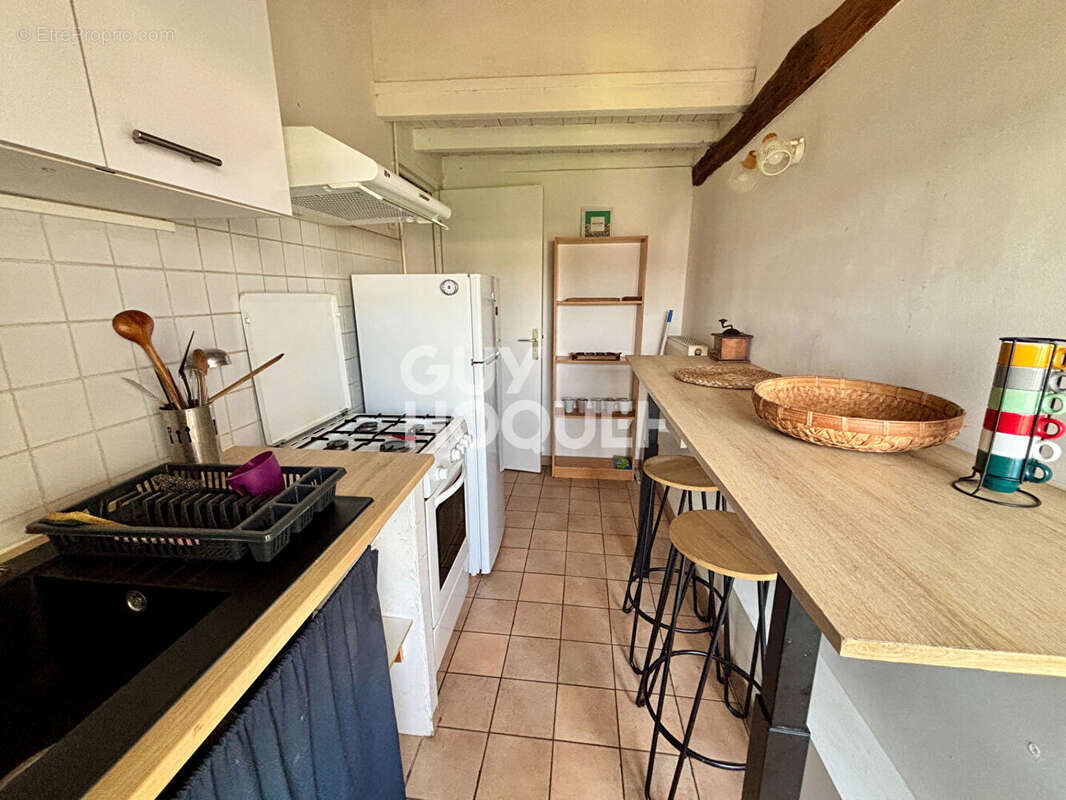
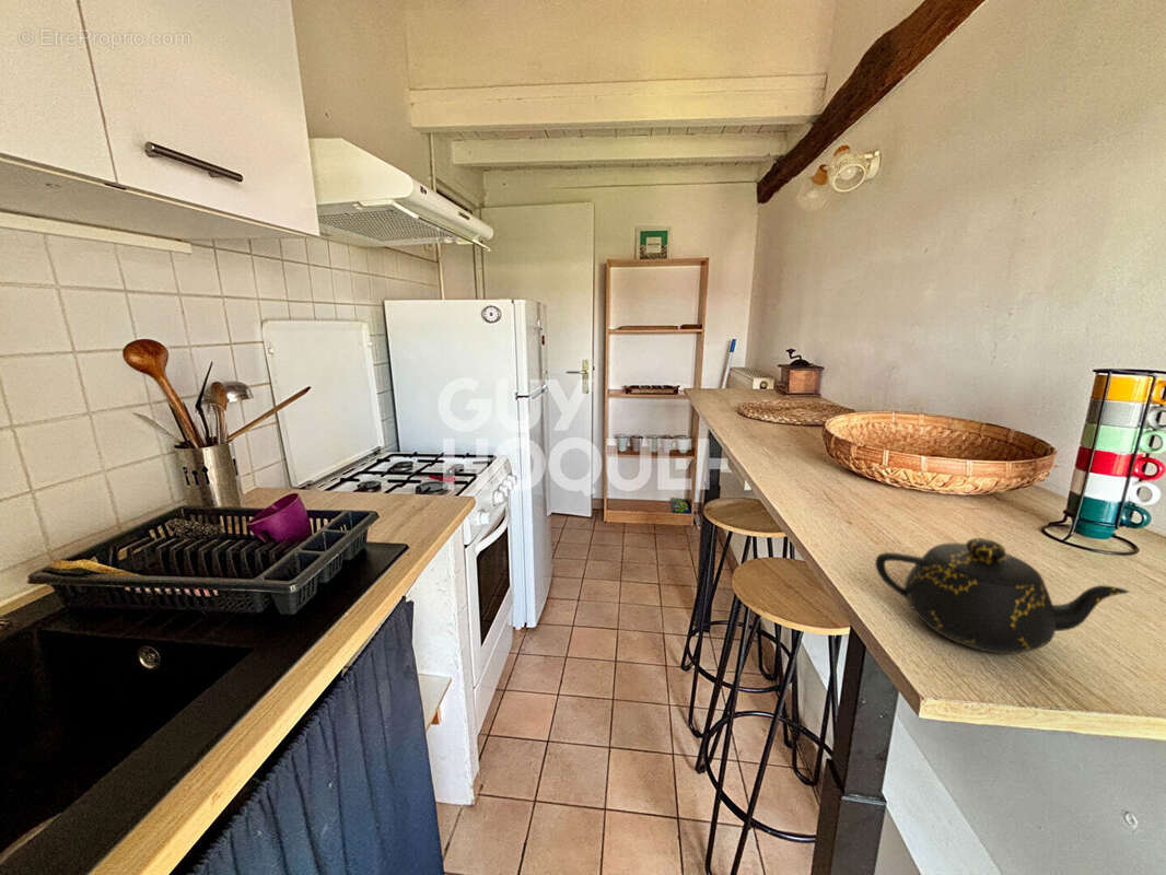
+ teapot (986, 586)
